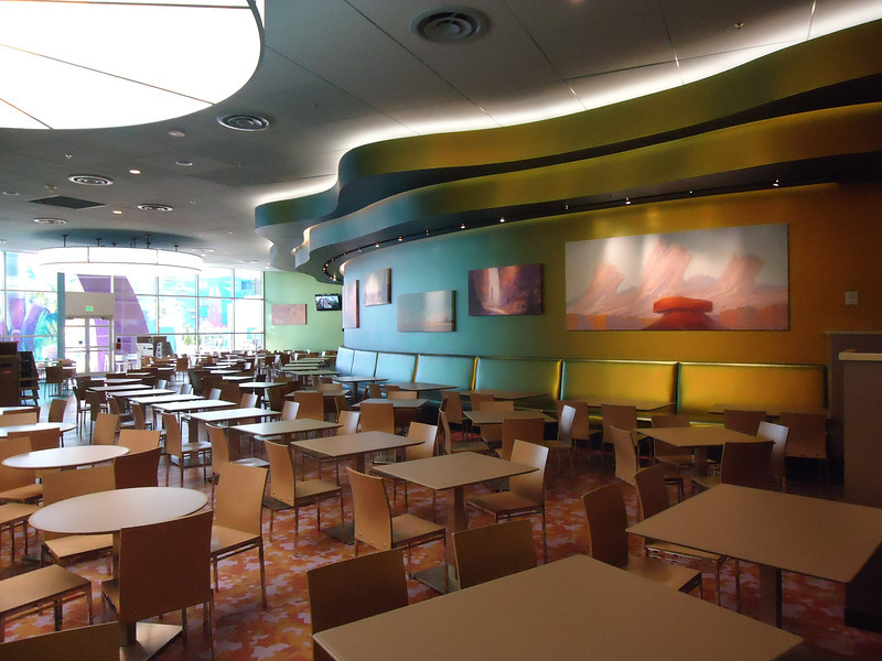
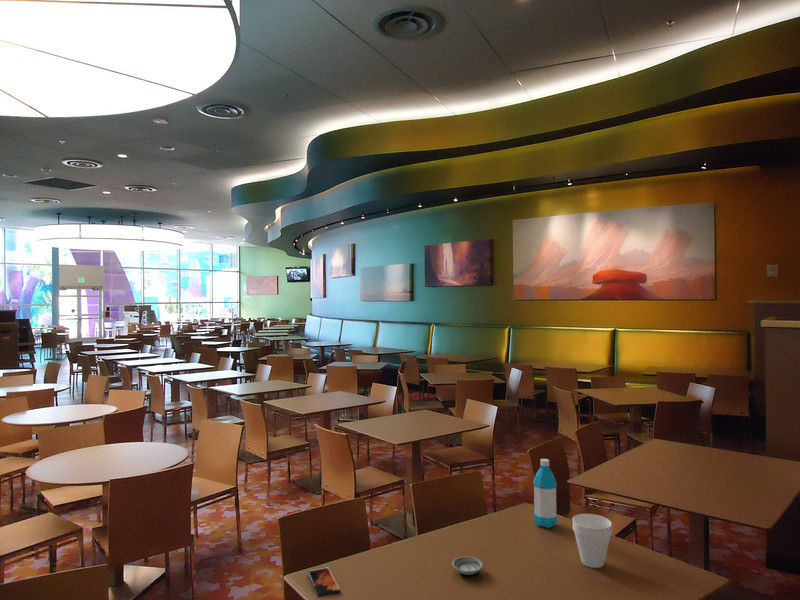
+ saucer (467, 567)
+ smartphone (323, 581)
+ water bottle (545, 492)
+ cup (592, 541)
